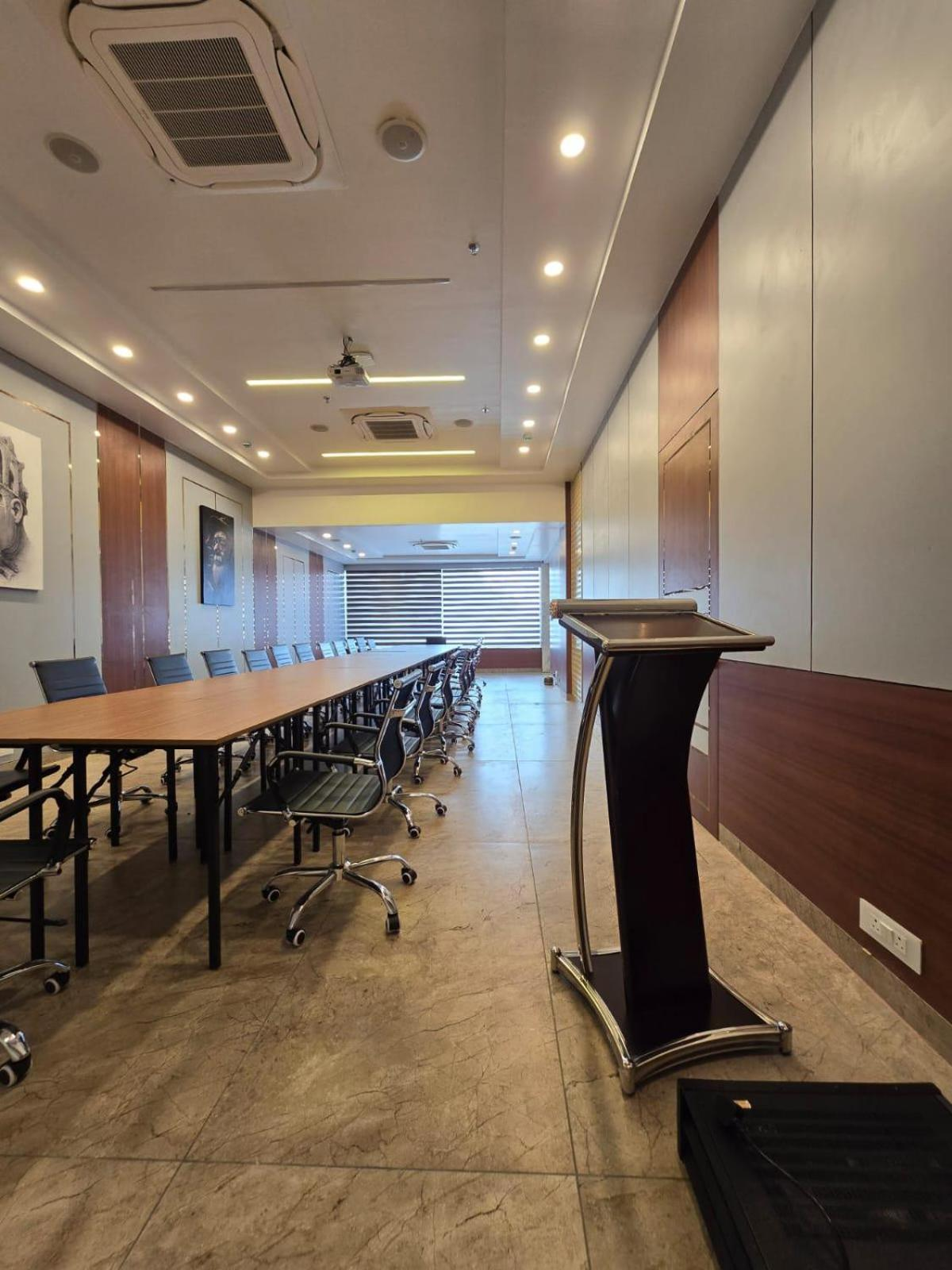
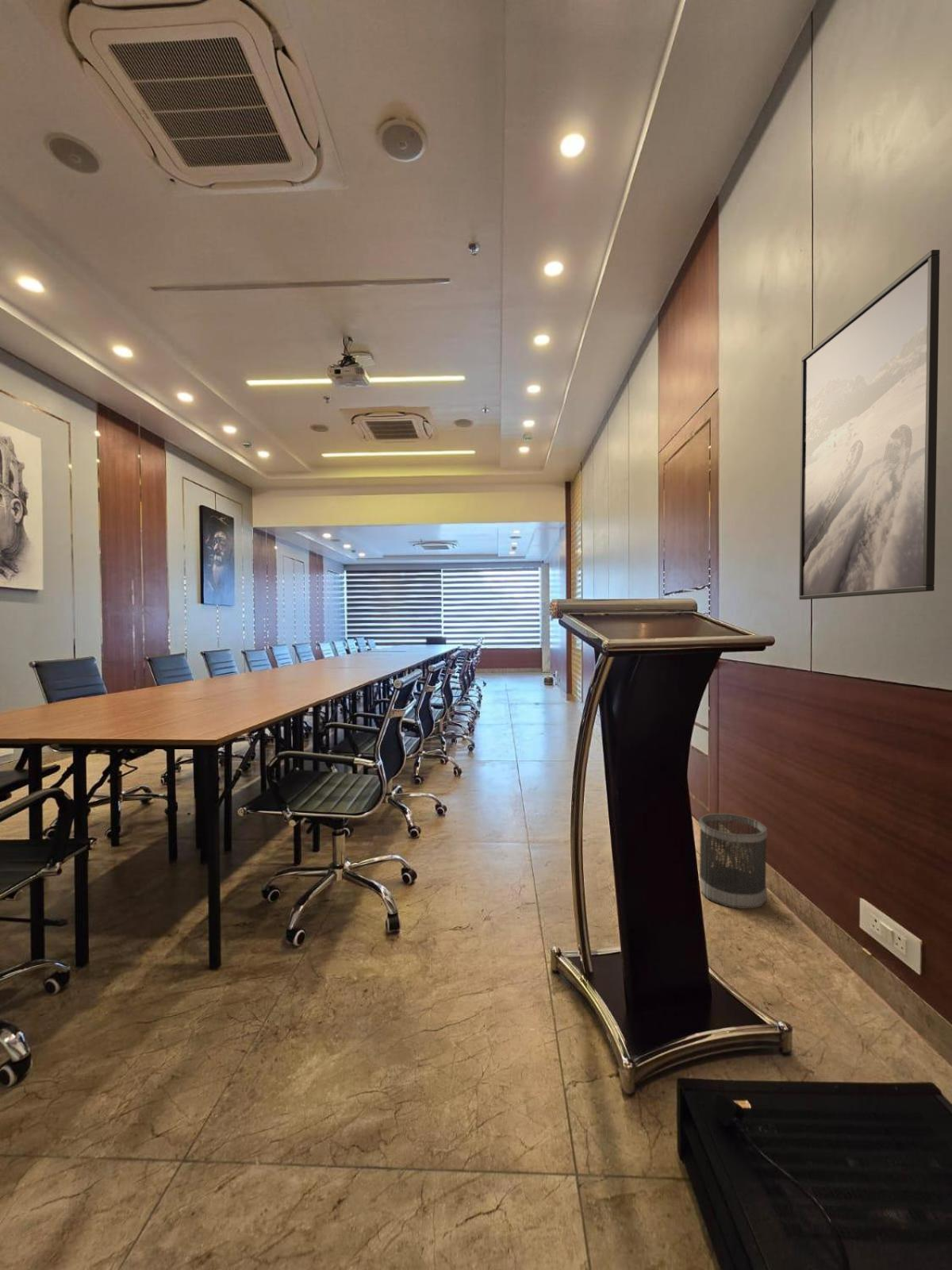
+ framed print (857, 455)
+ wastebasket (731, 858)
